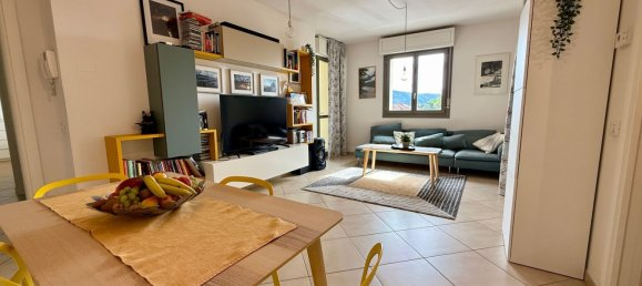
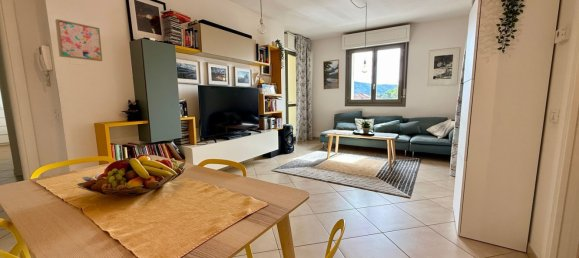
+ wall art (80, 41)
